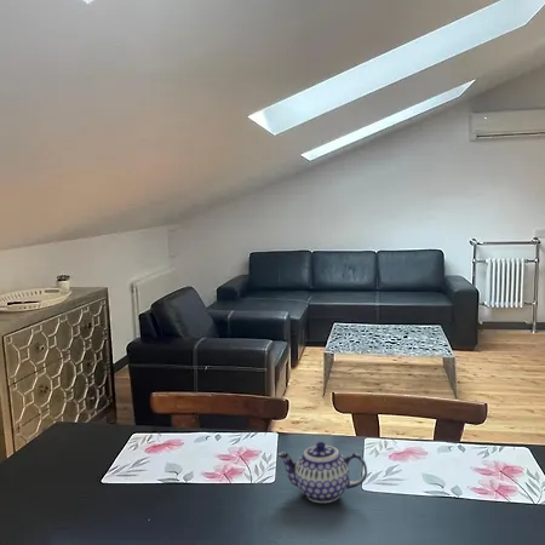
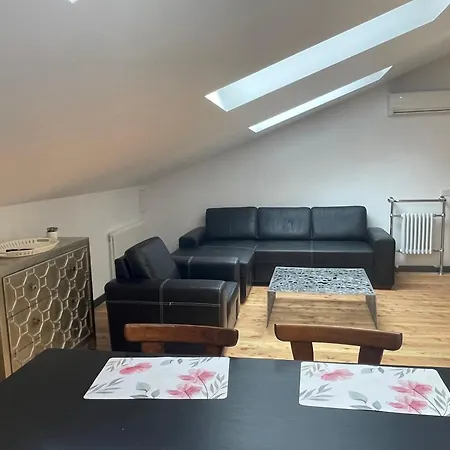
- teapot (321, 467)
